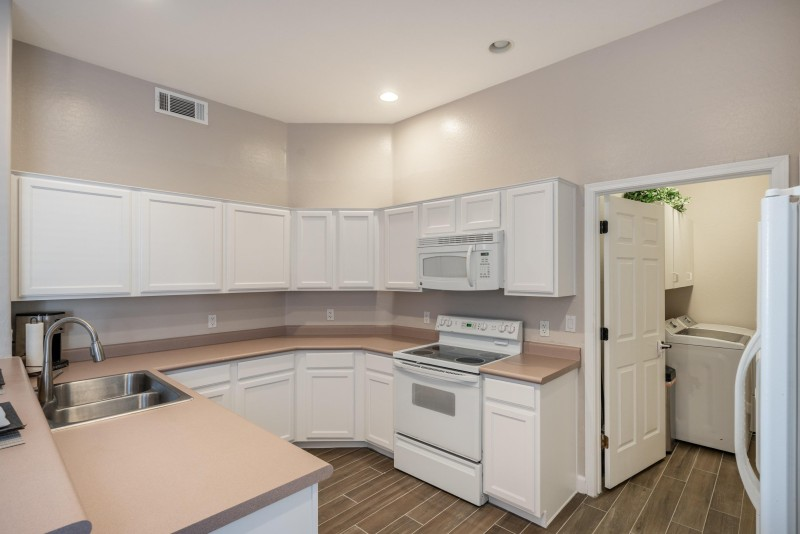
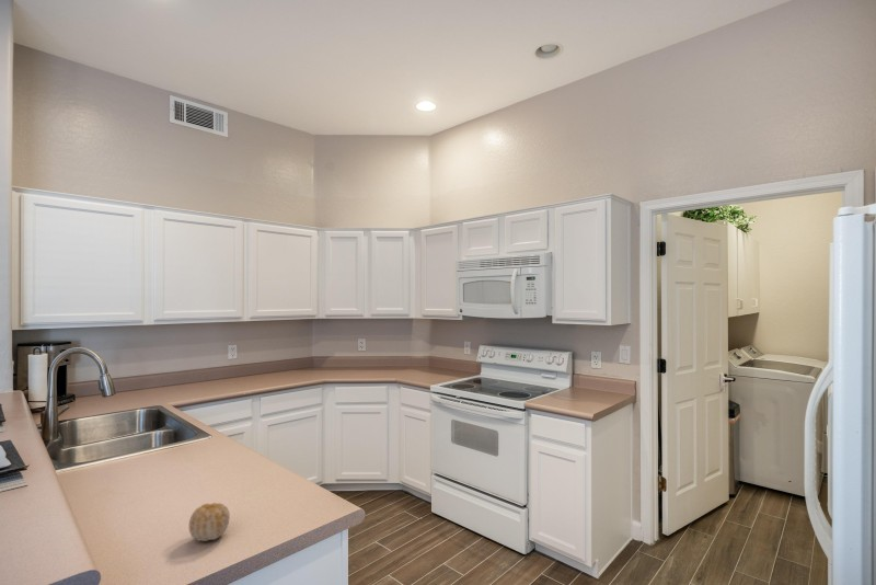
+ fruit (209, 521)
